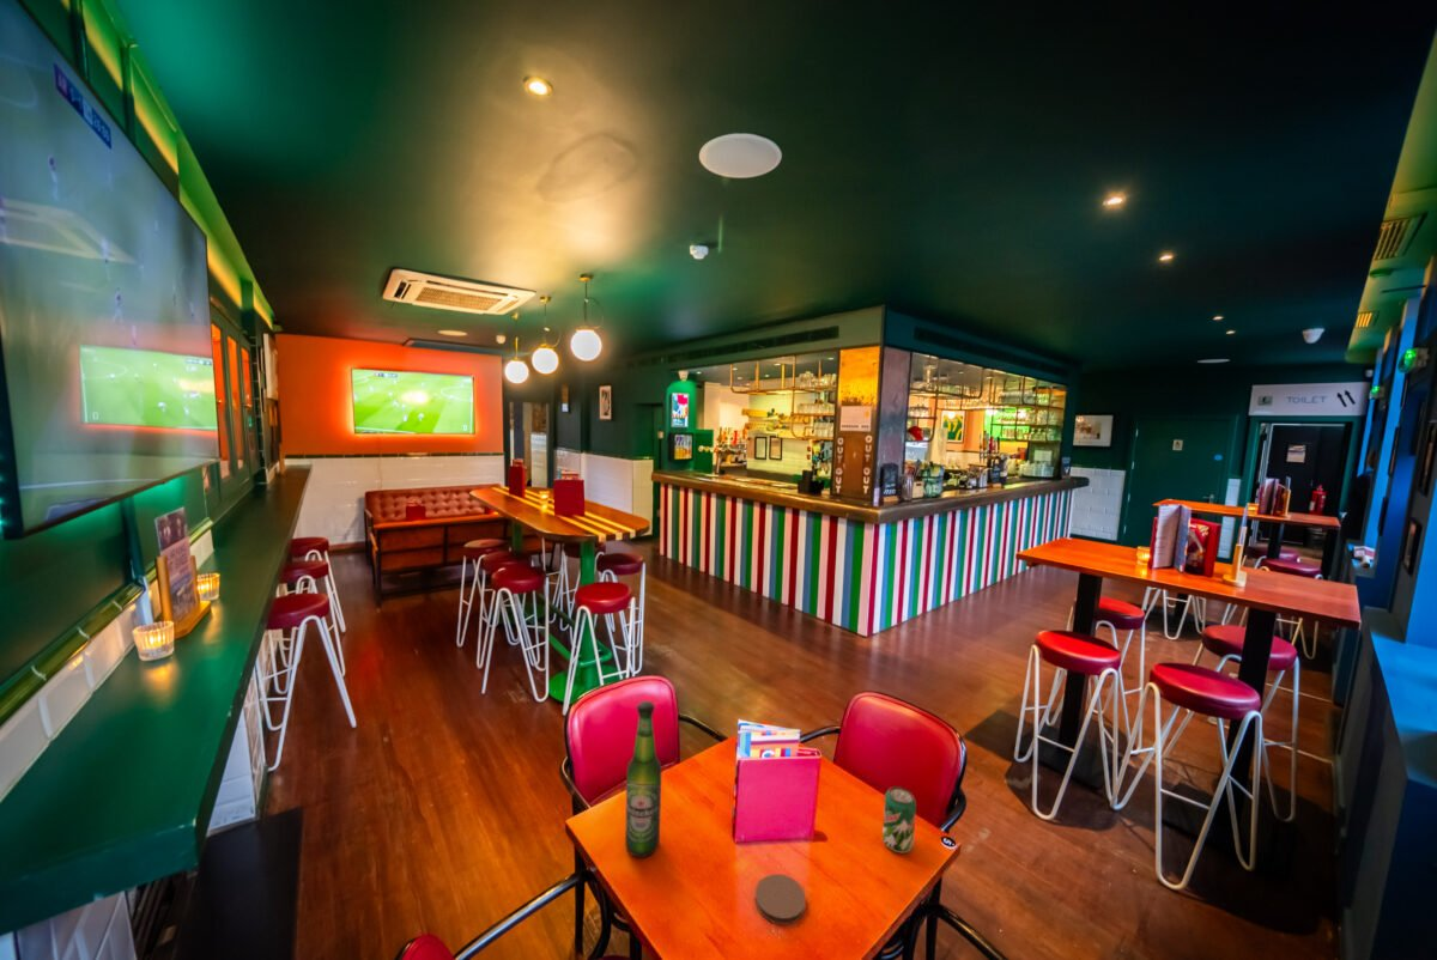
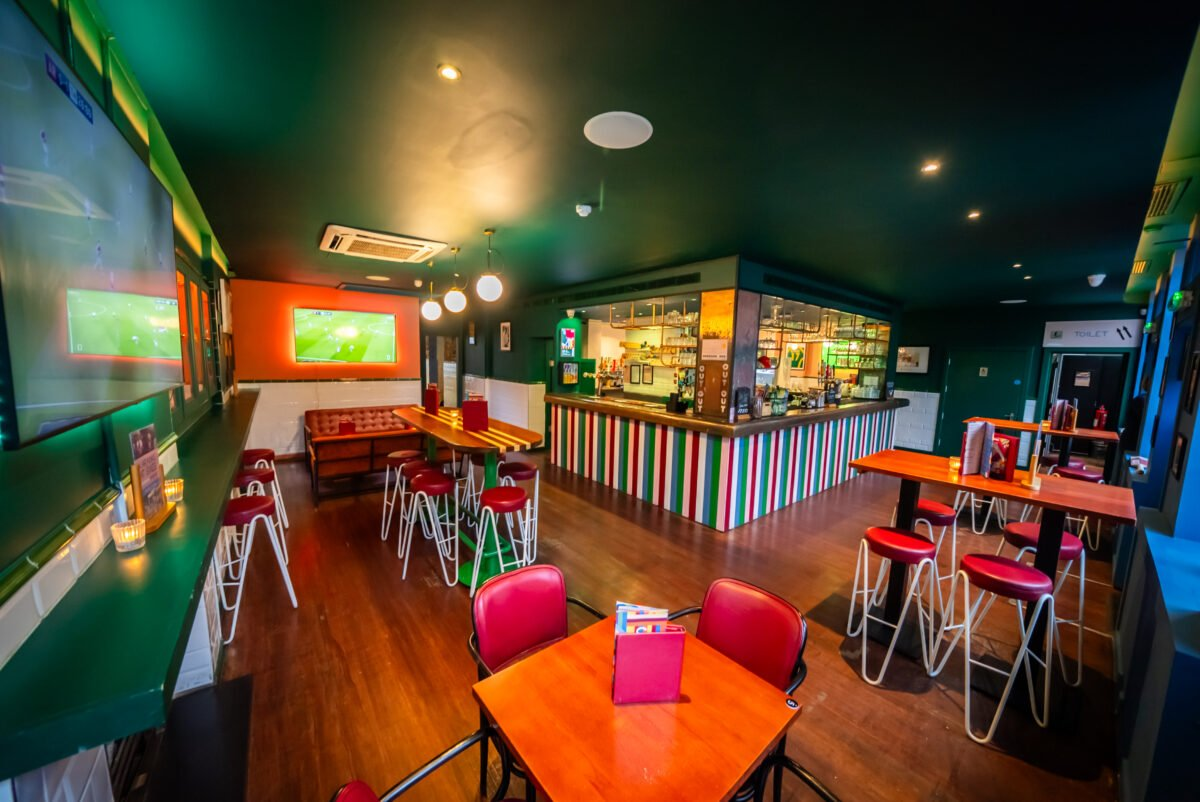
- coaster (780, 898)
- beer bottle (643, 776)
- beverage can (898, 819)
